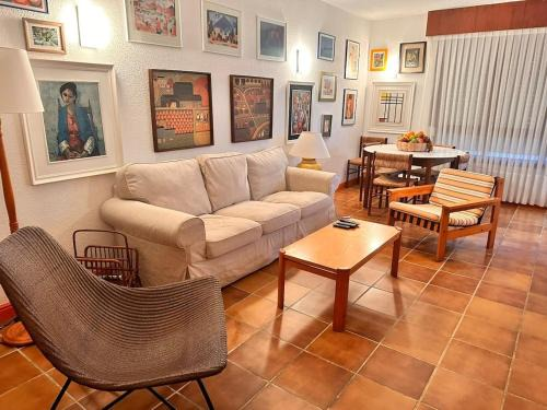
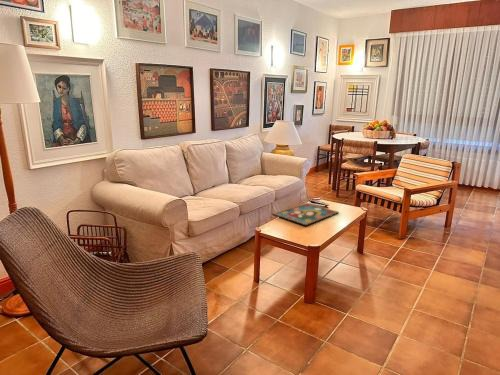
+ framed painting (305, 213)
